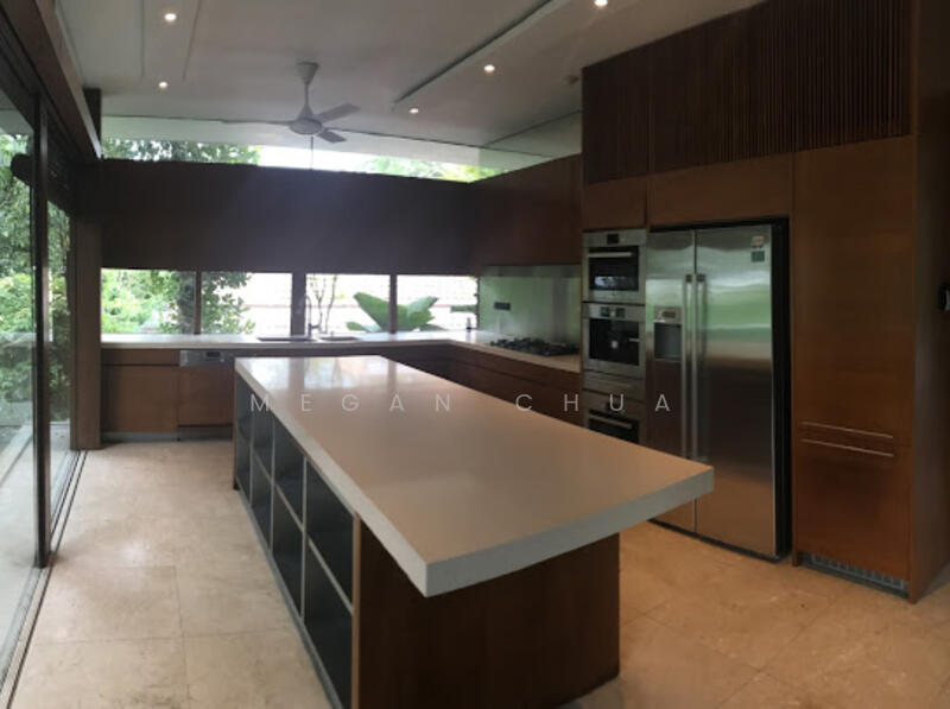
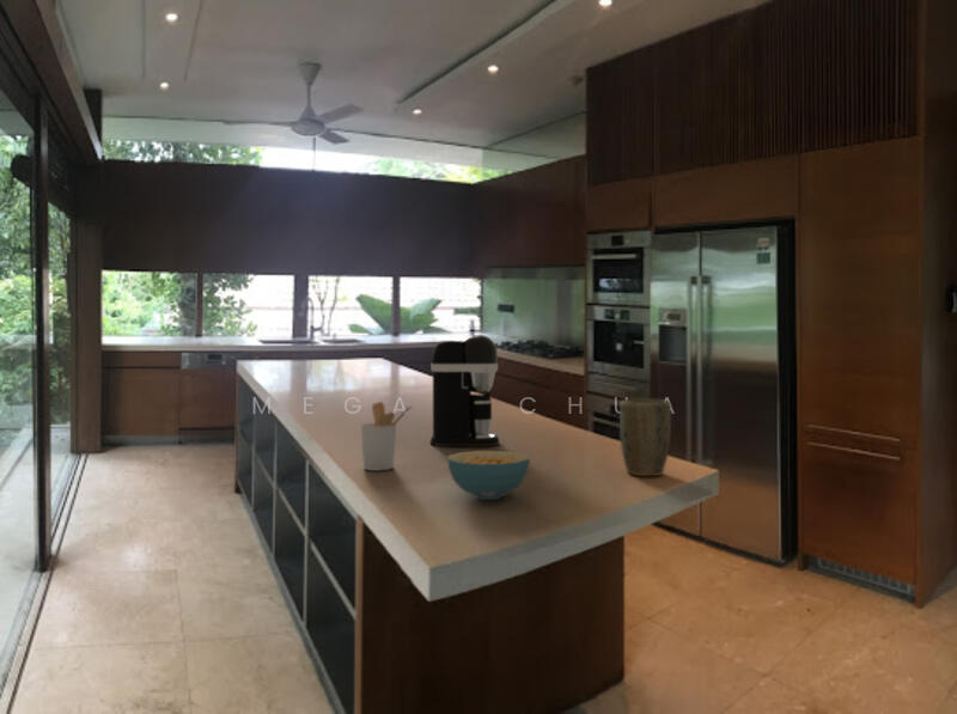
+ plant pot (645, 437)
+ coffee maker (464, 389)
+ cereal bowl (488, 476)
+ utensil holder (388, 434)
